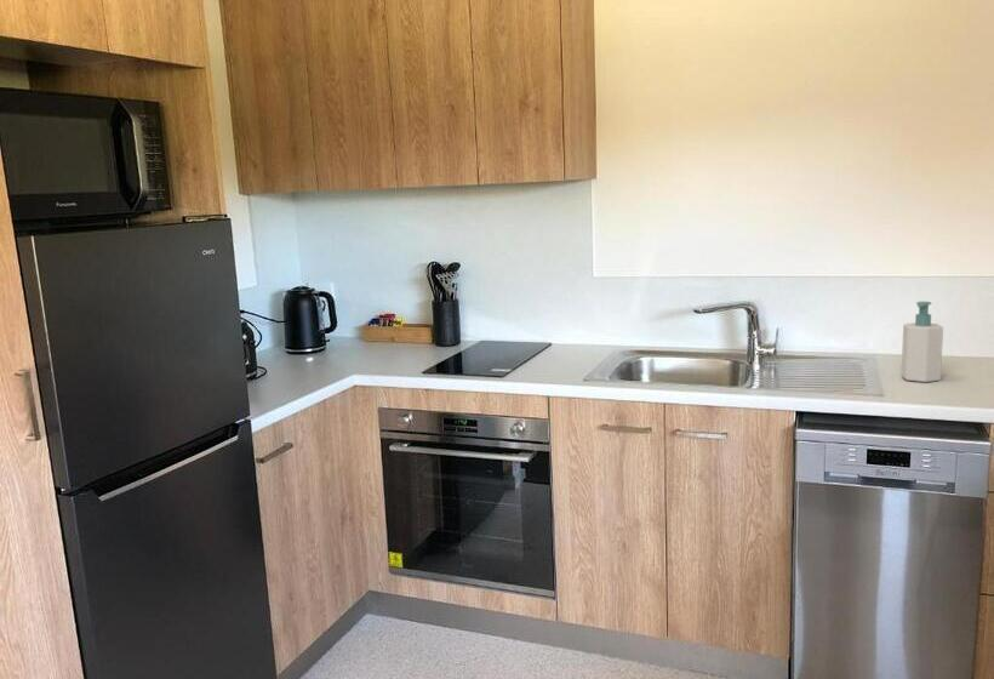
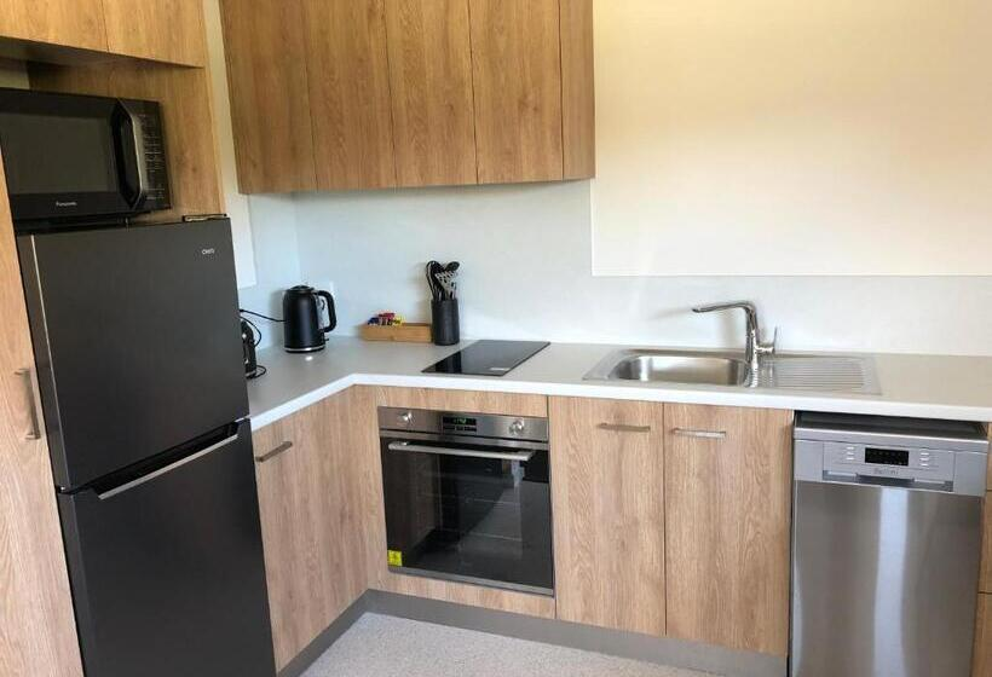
- soap bottle (921, 340)
